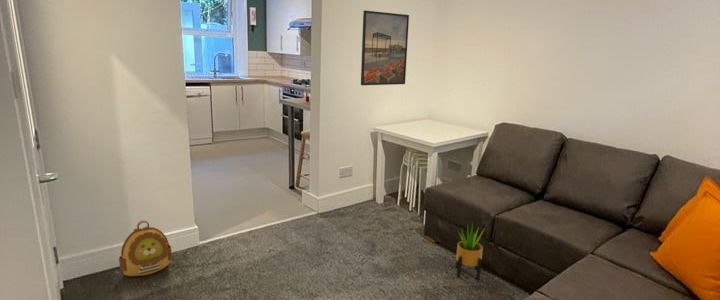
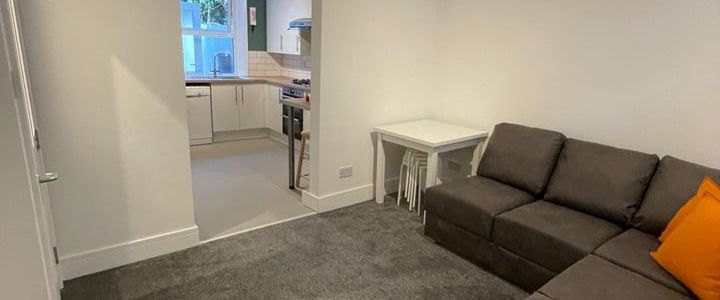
- backpack (144, 245)
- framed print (385, 49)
- potted plant (469, 249)
